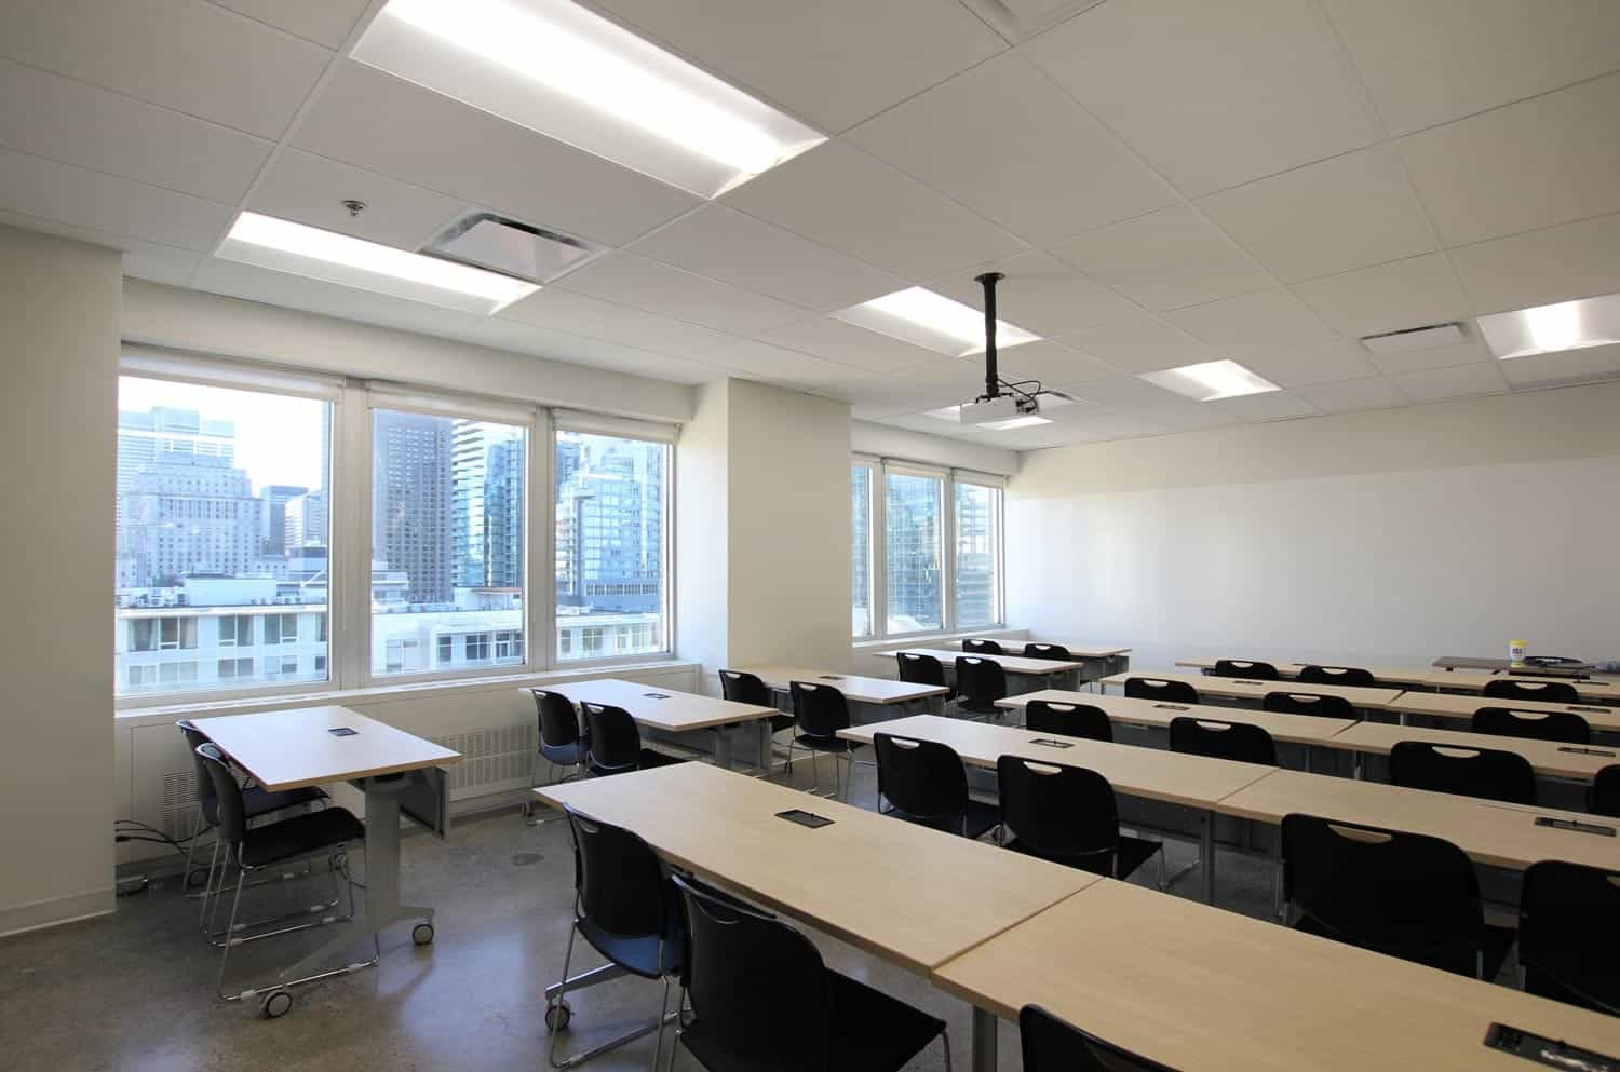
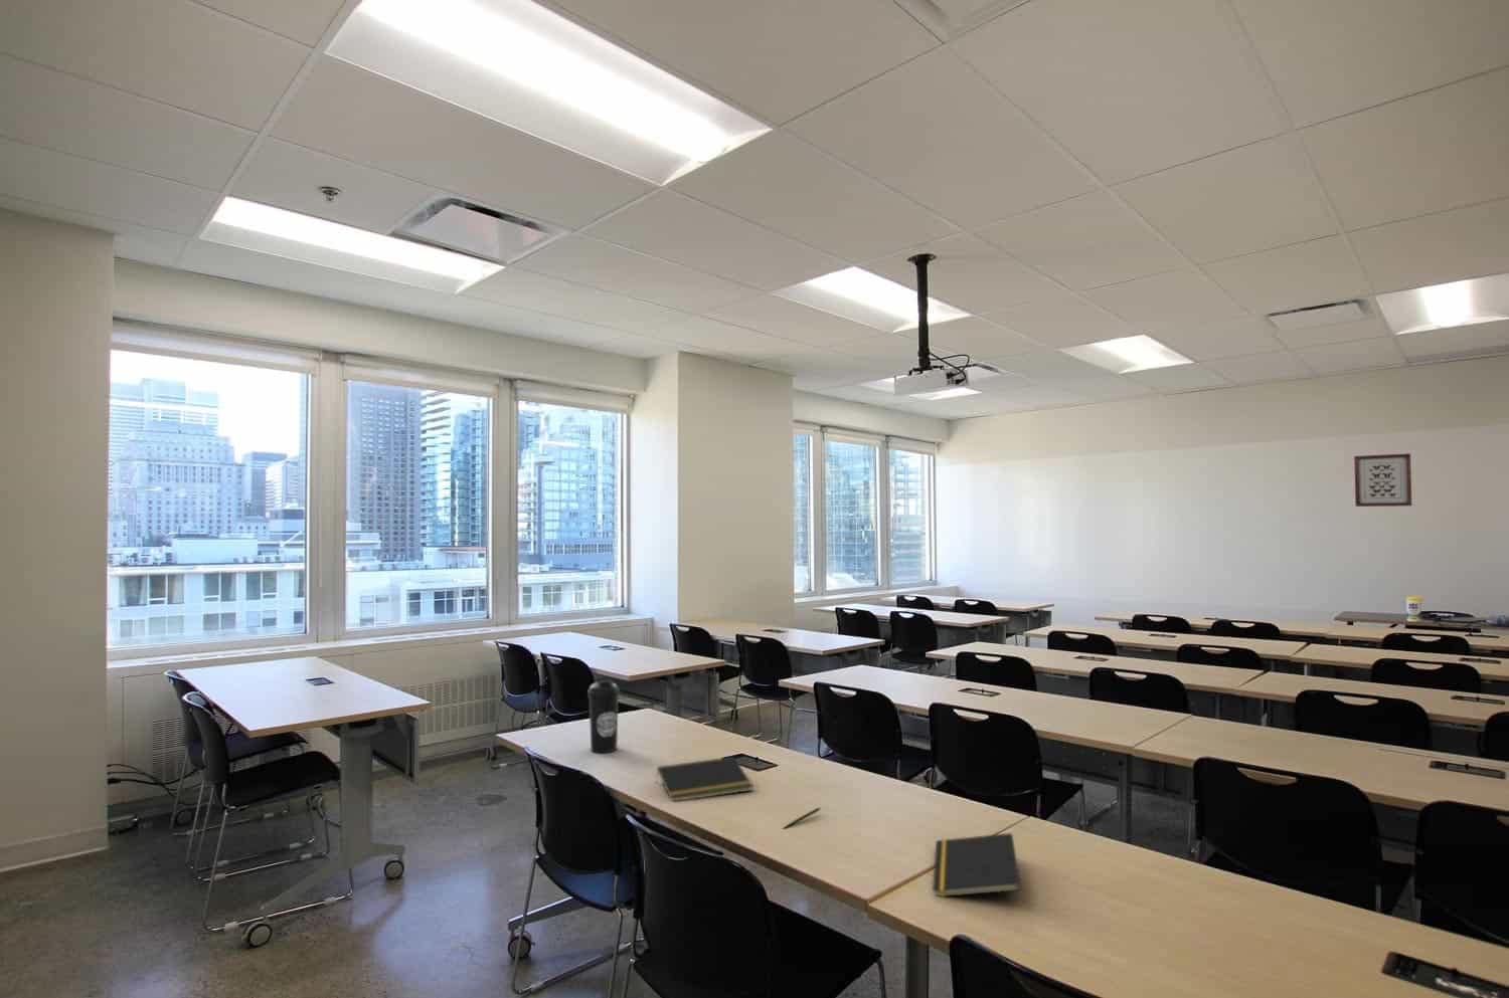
+ notepad (975, 863)
+ water bottle (604, 714)
+ wall art (1382, 480)
+ pen (801, 818)
+ notepad (704, 777)
